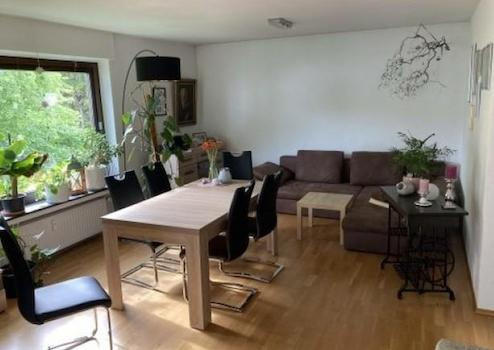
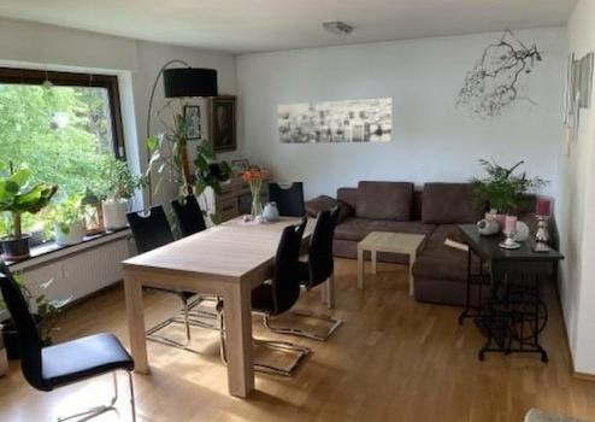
+ wall art (331, 122)
